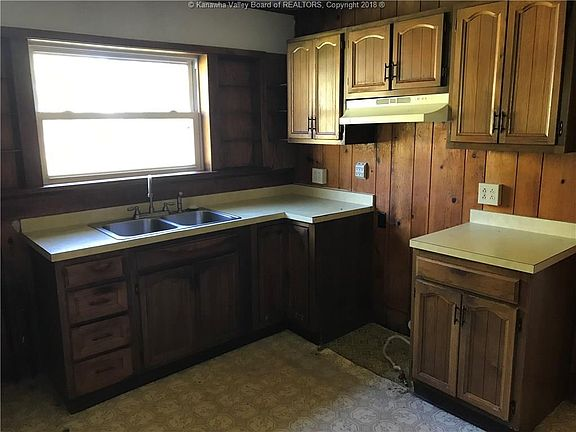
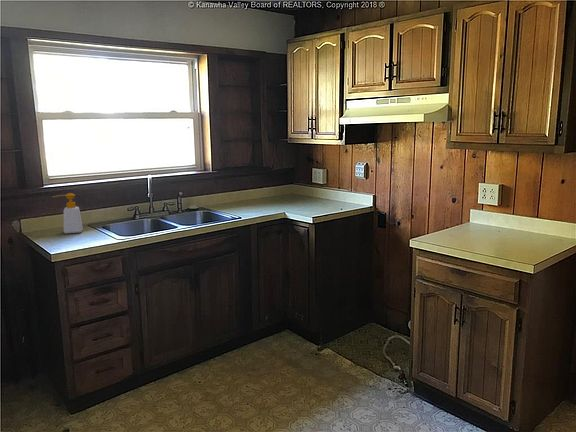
+ soap bottle (67, 213)
